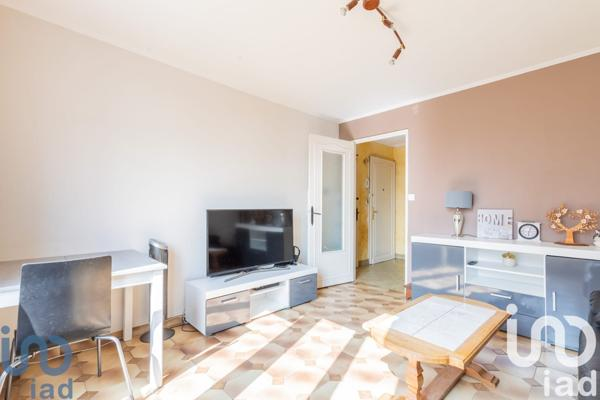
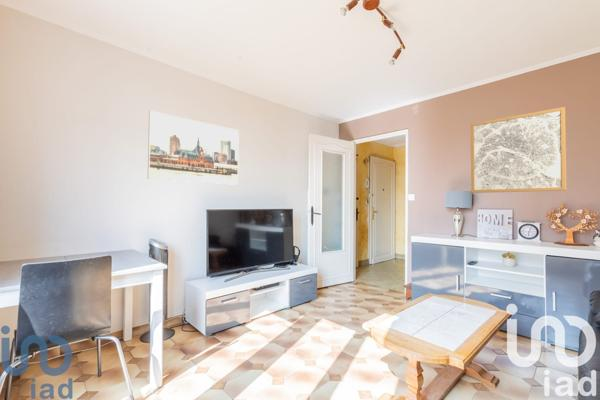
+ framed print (198, 151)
+ wall art (514, 153)
